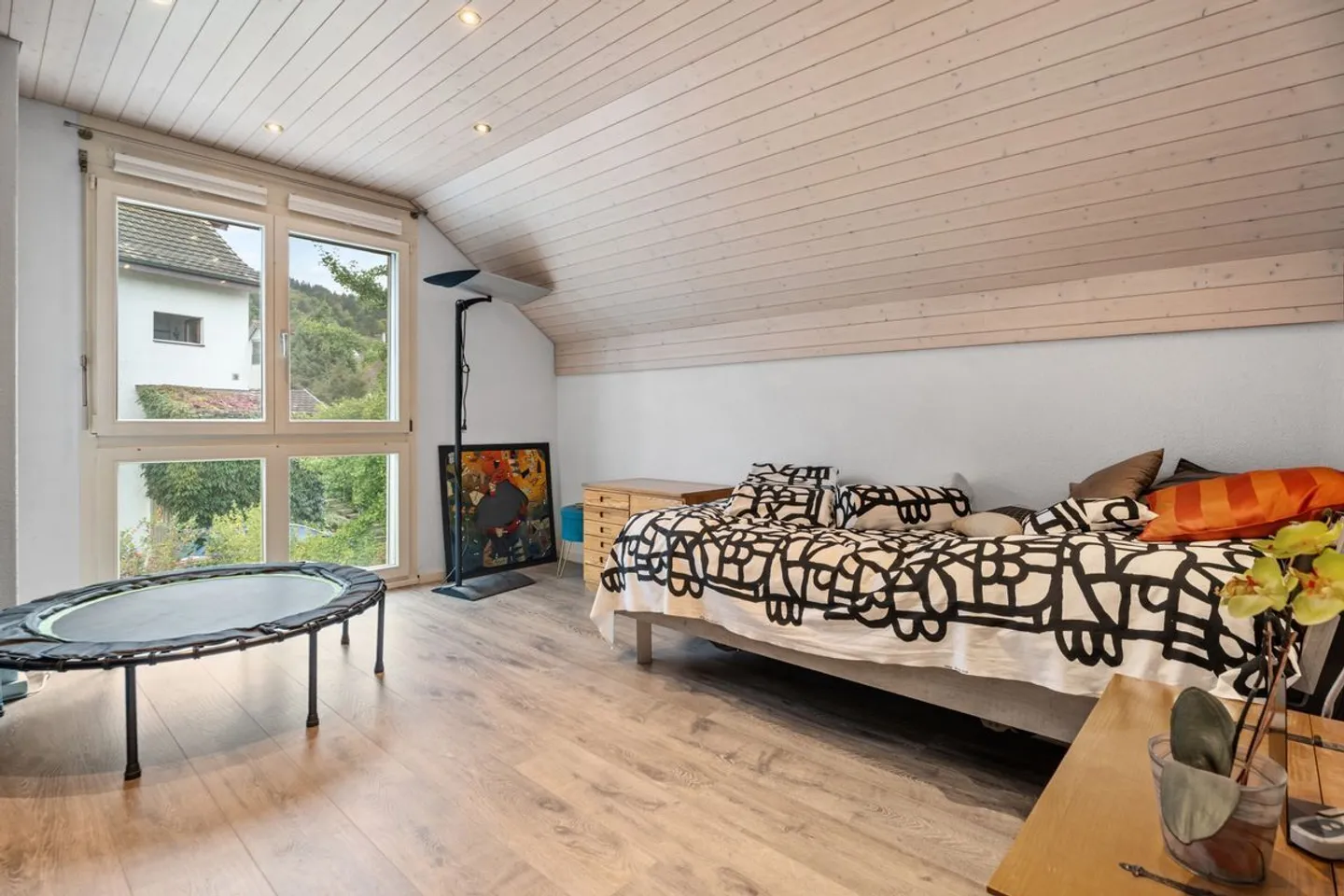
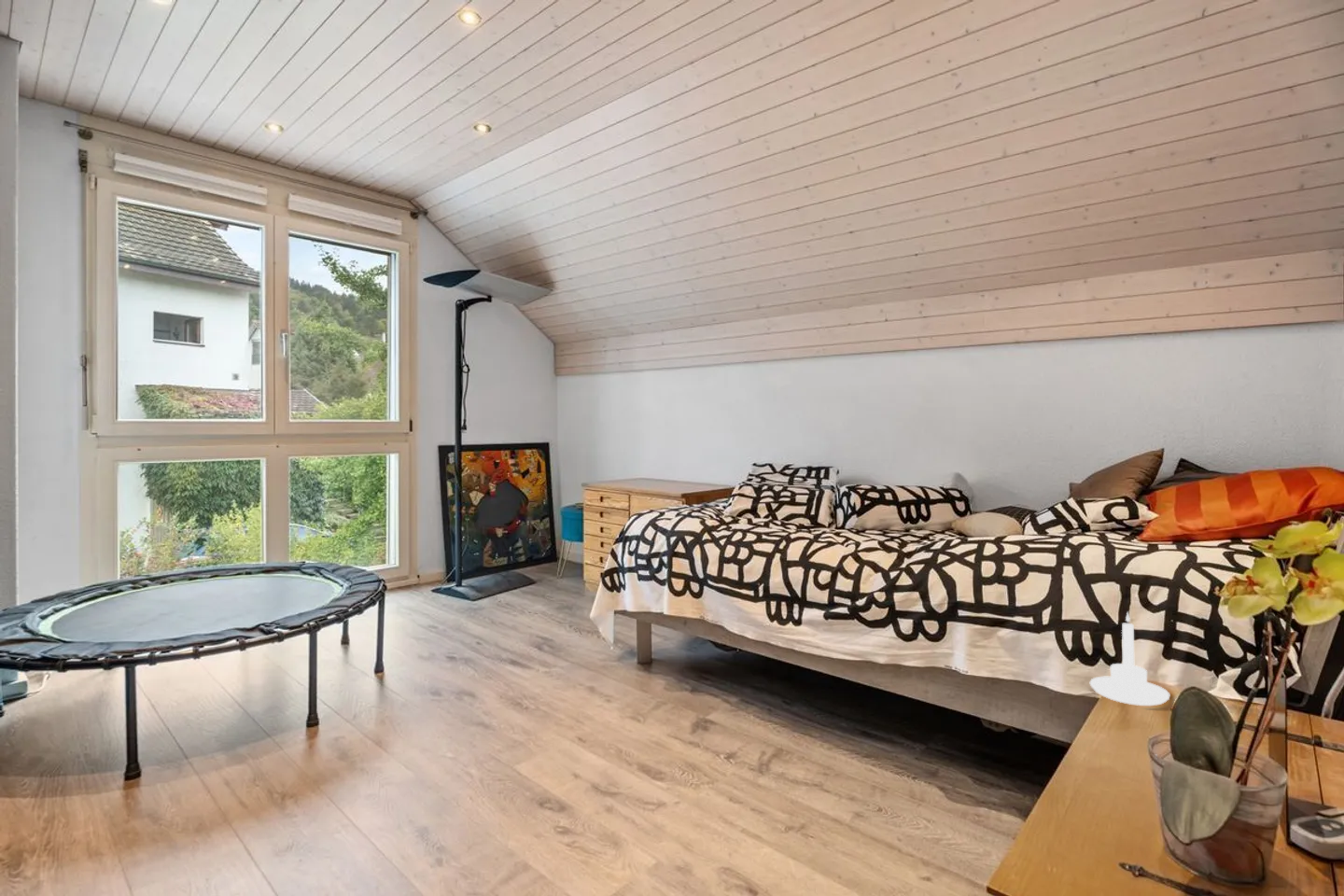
+ candle holder (1127, 653)
